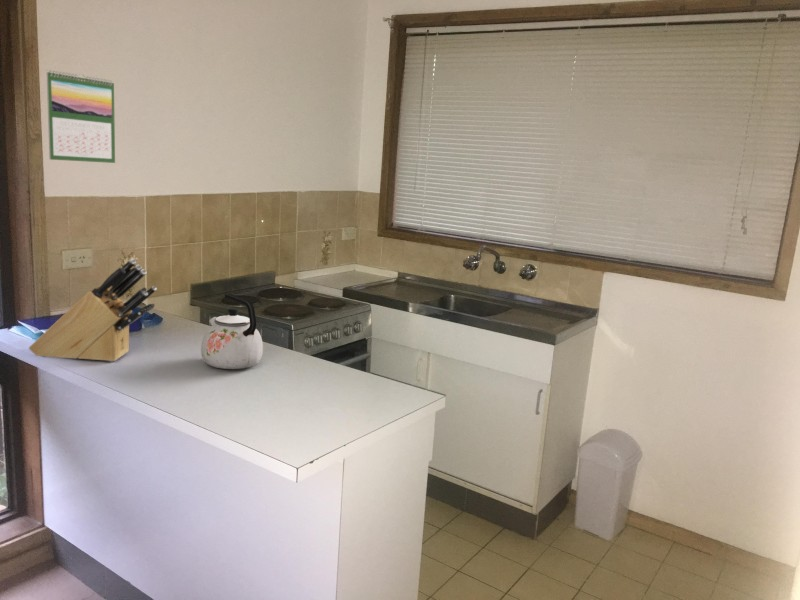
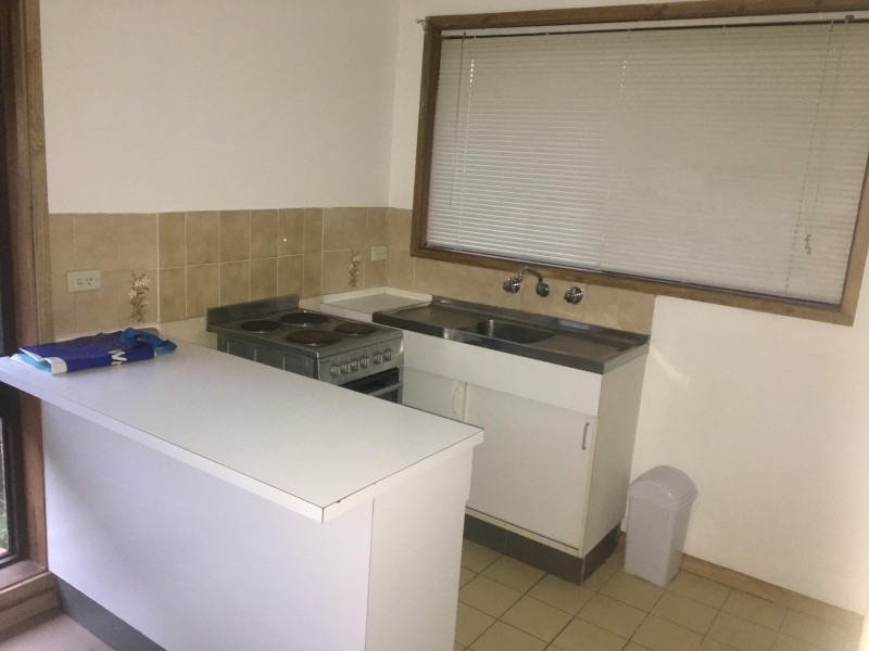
- kettle (232, 330)
- calendar (82, 118)
- knife block (94, 307)
